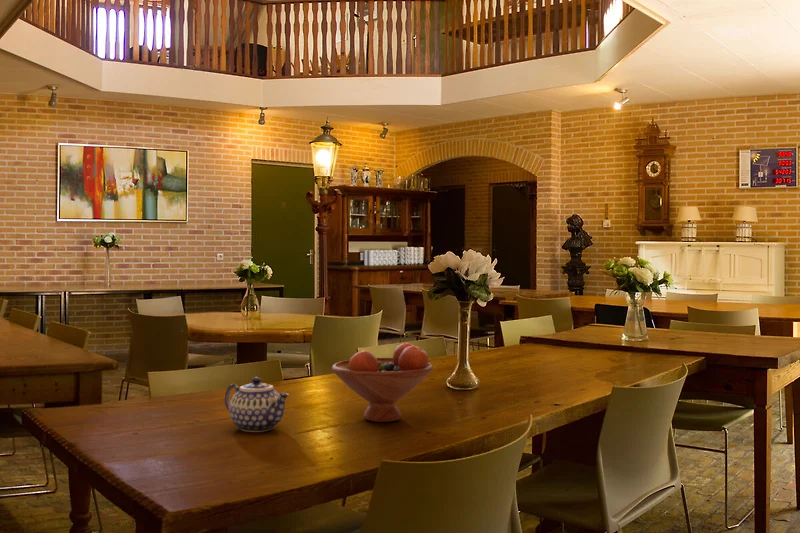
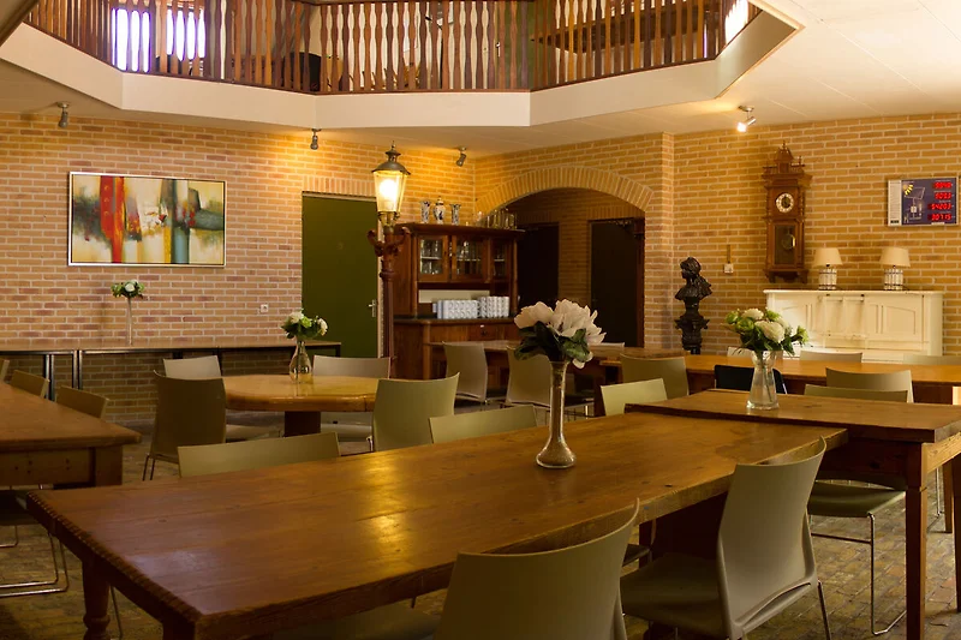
- teapot (256, 402)
- fruit bowl (382, 381)
